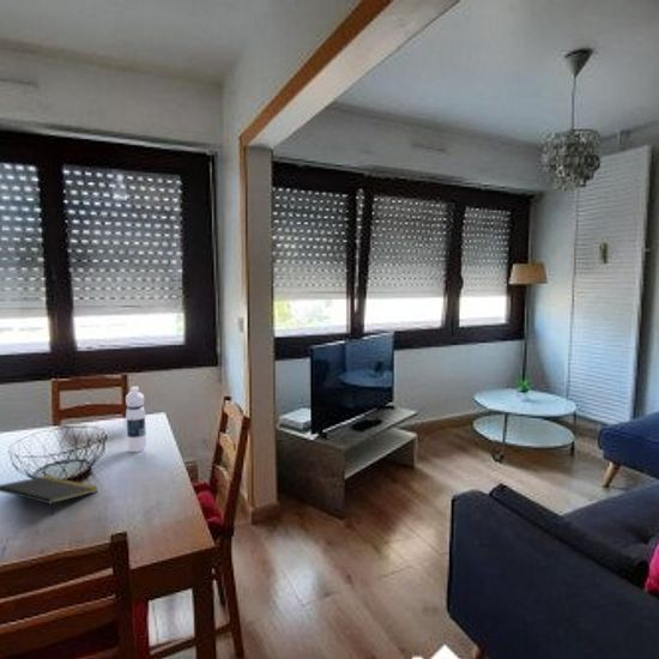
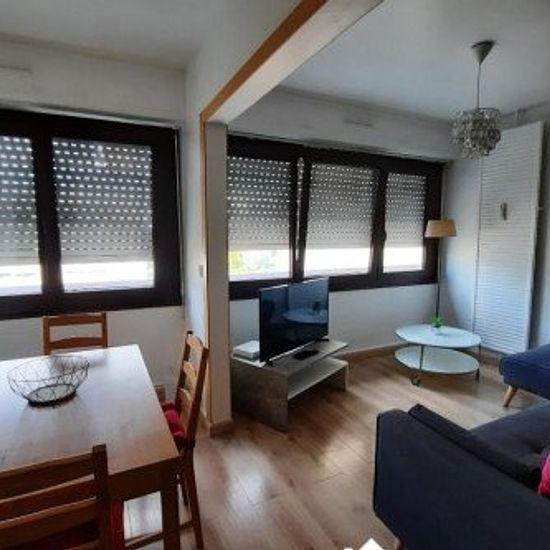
- notepad (48, 488)
- water bottle (135, 418)
